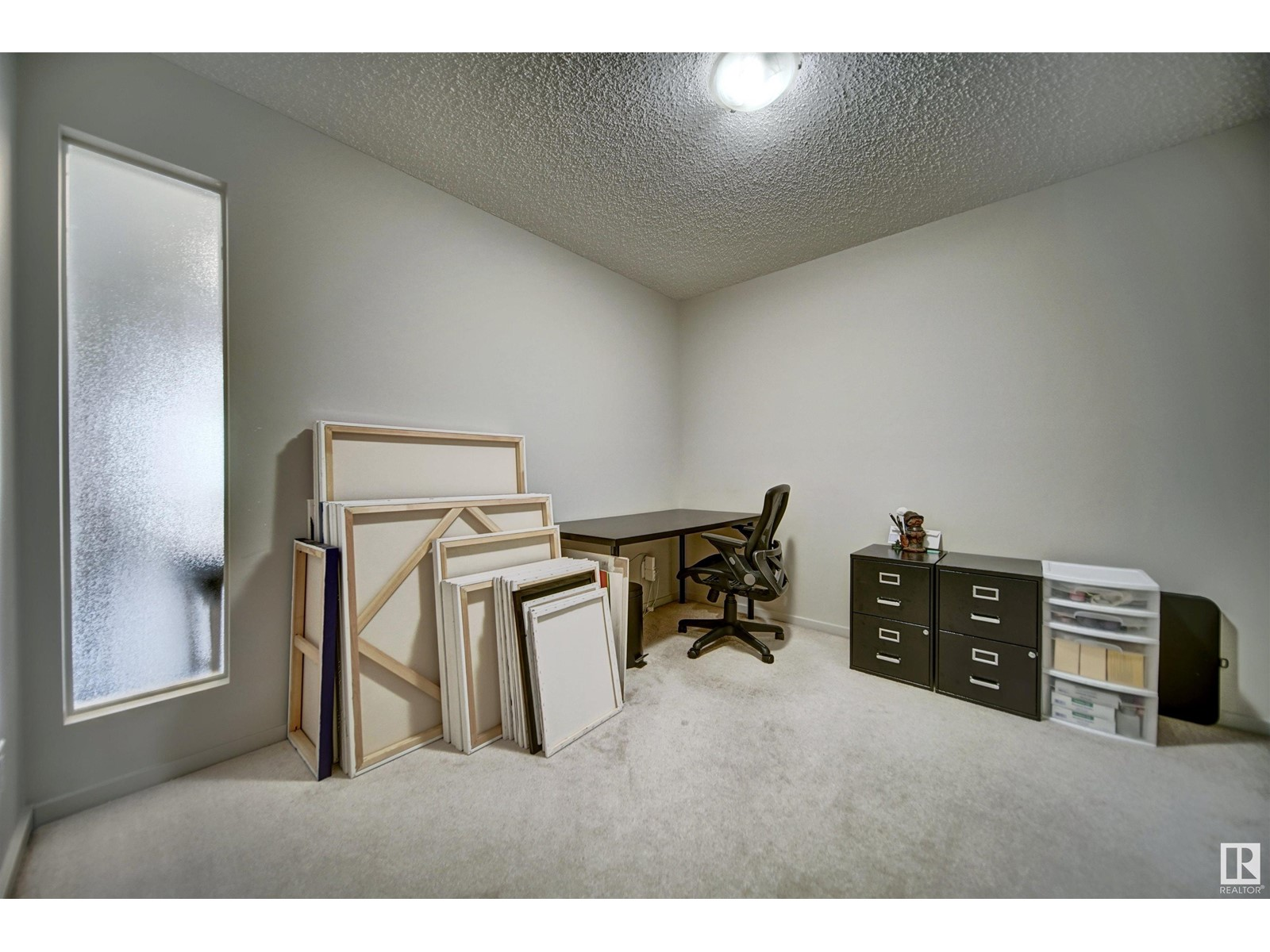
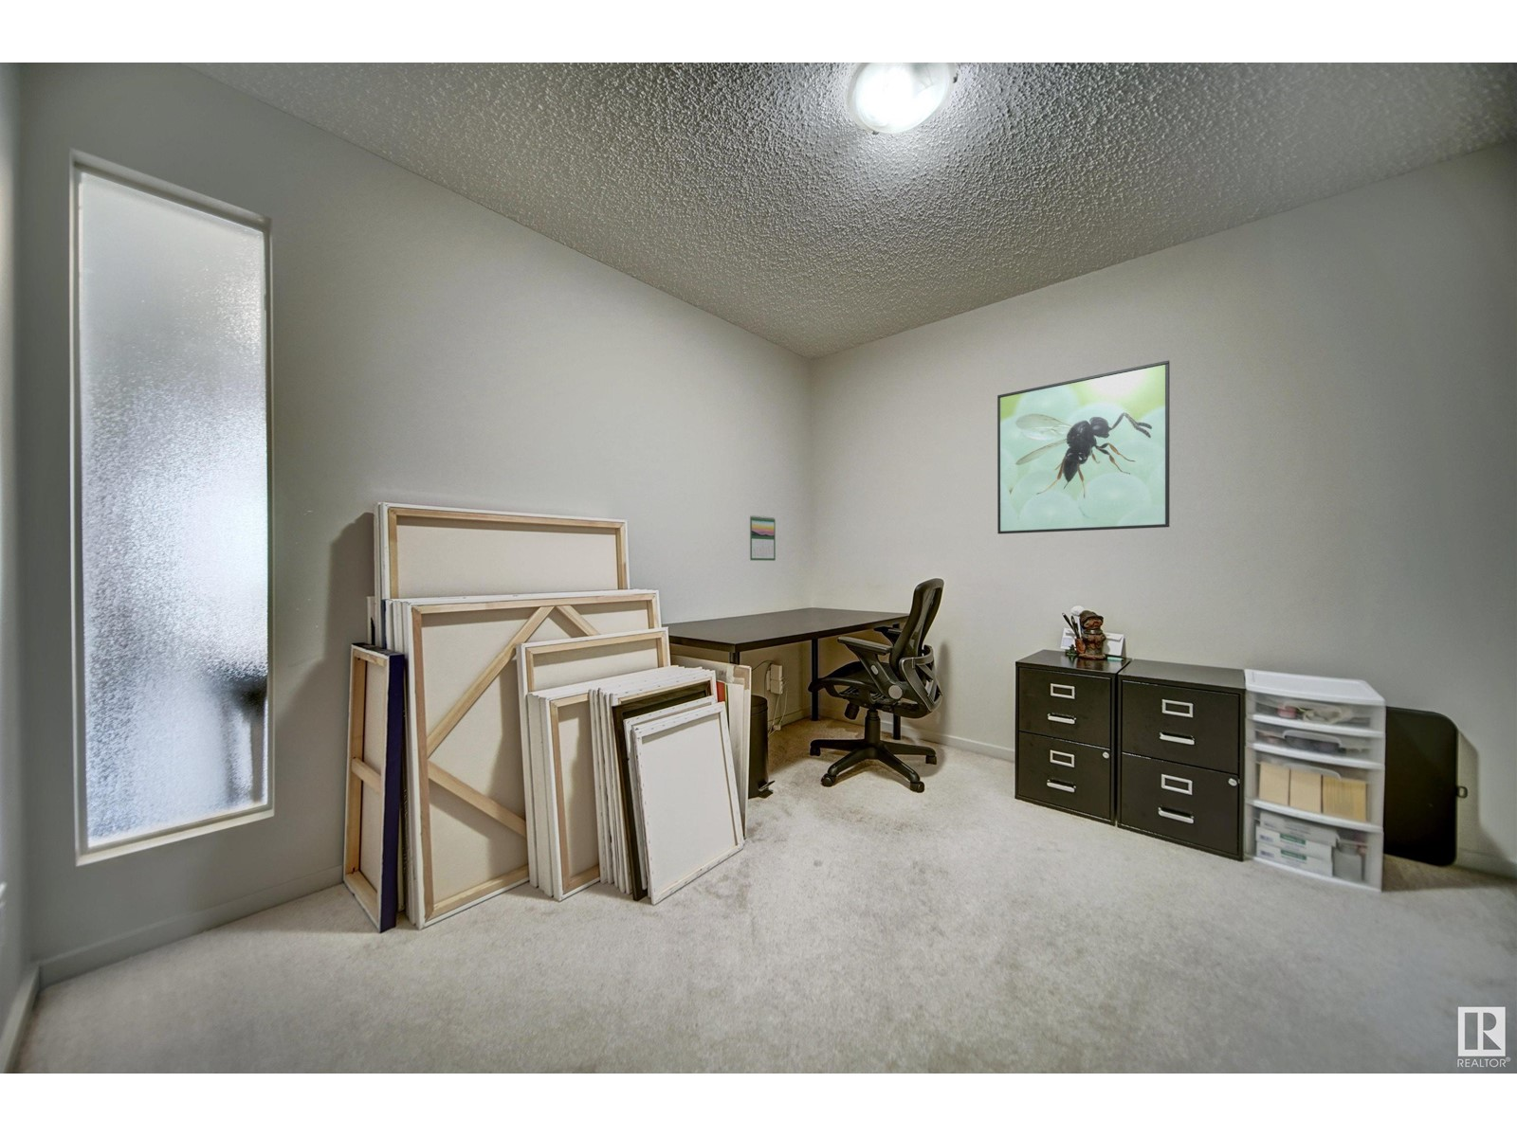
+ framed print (1075, 455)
+ calendar (762, 537)
